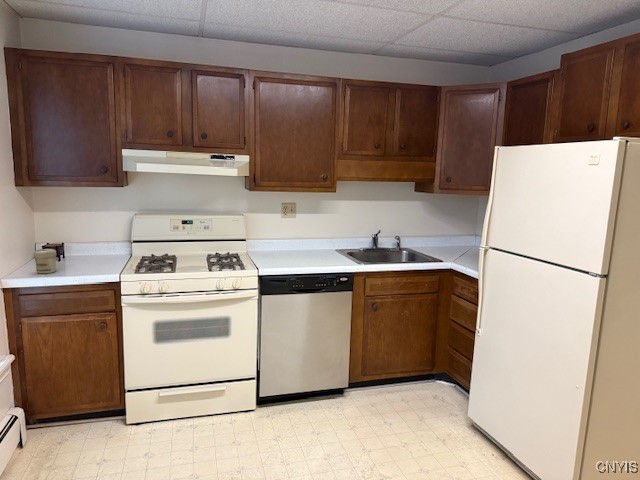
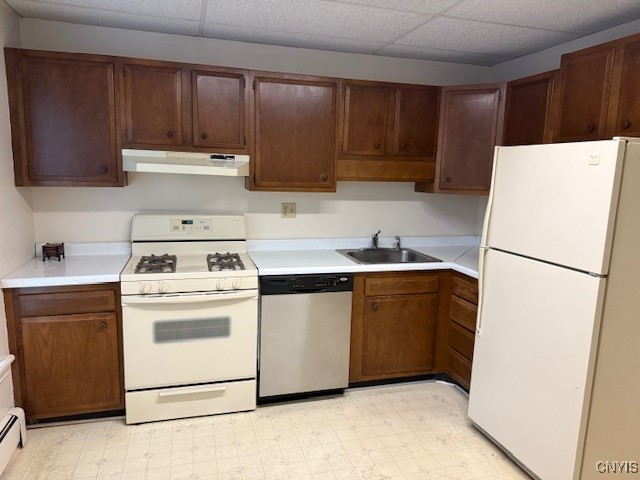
- jar (45, 261)
